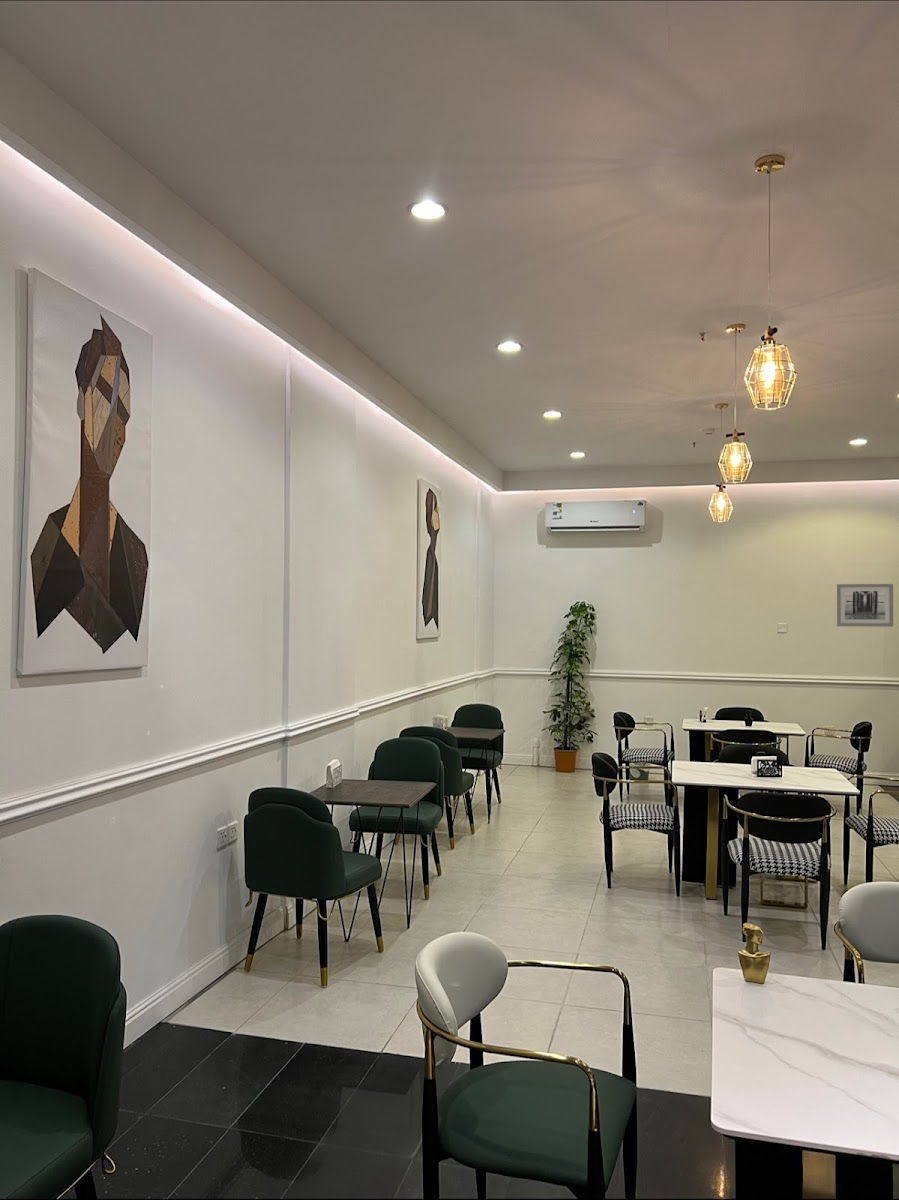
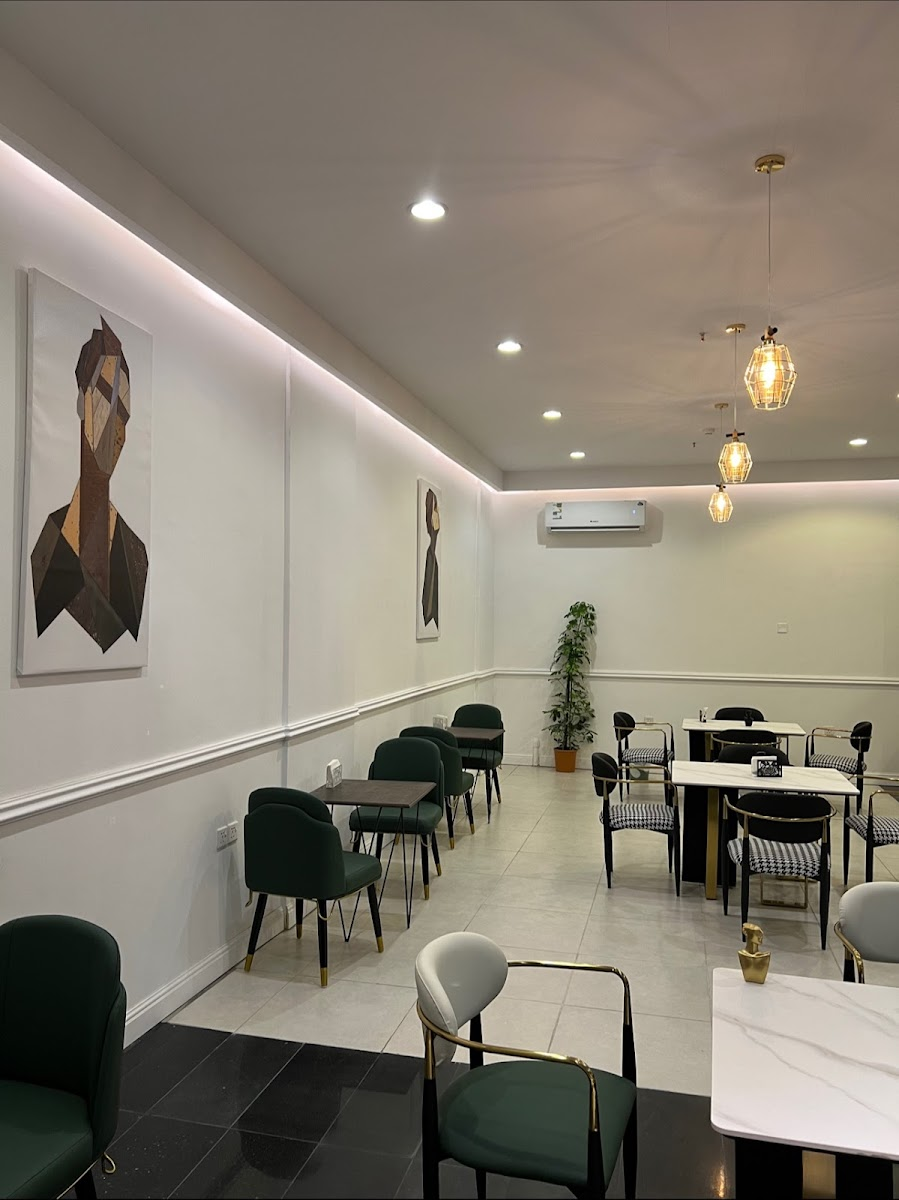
- wall art (864, 605)
